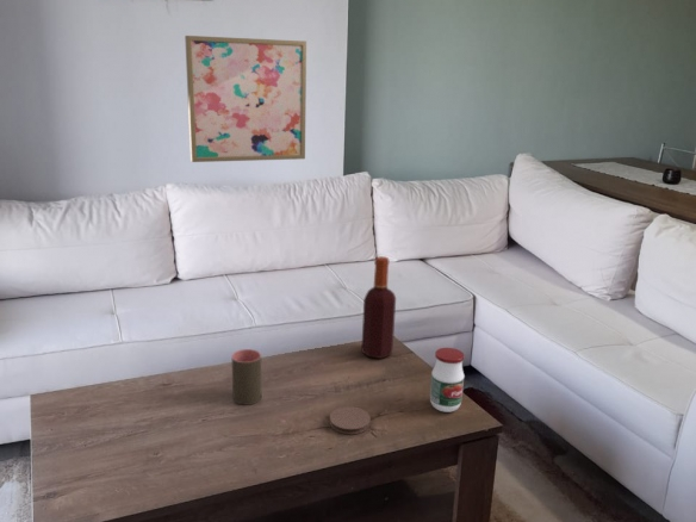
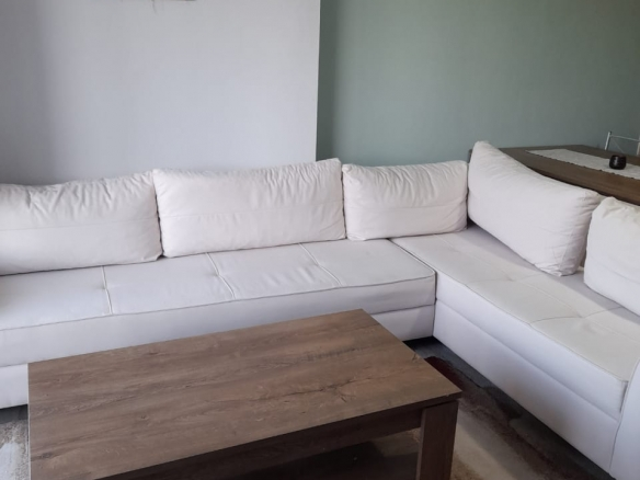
- jar (447, 380)
- bottle (379, 306)
- coaster (349, 420)
- cup (247, 377)
- wall art (248, 100)
